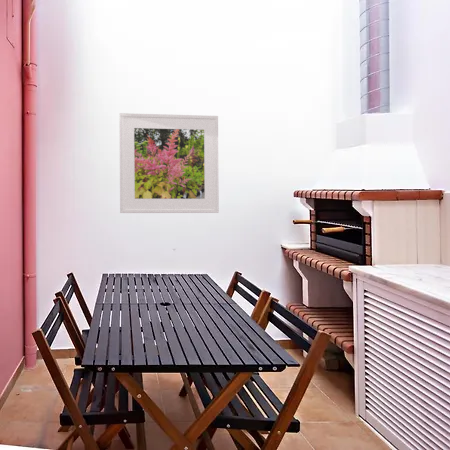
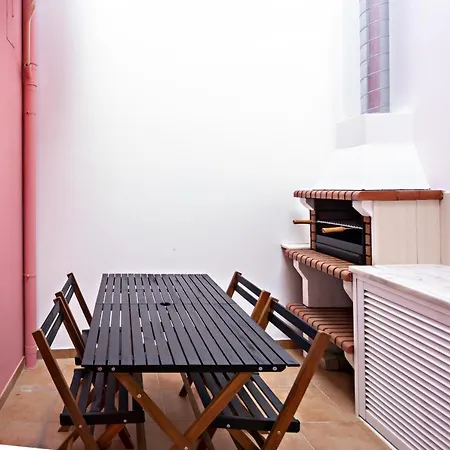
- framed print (169, 163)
